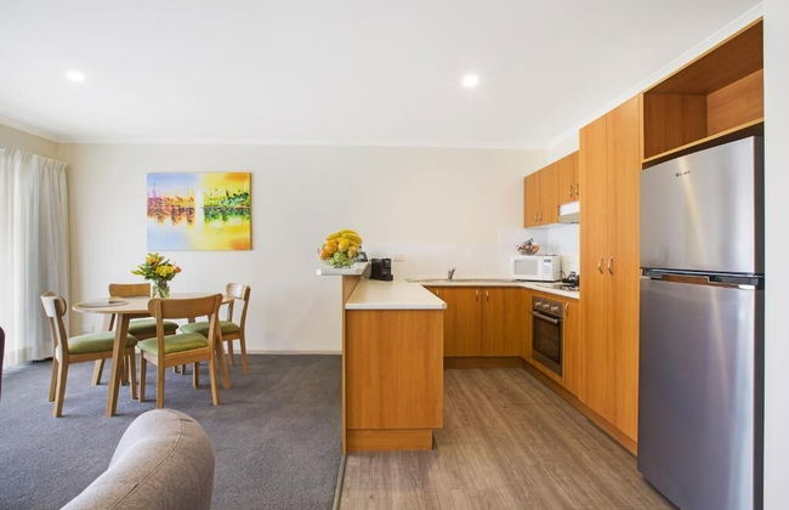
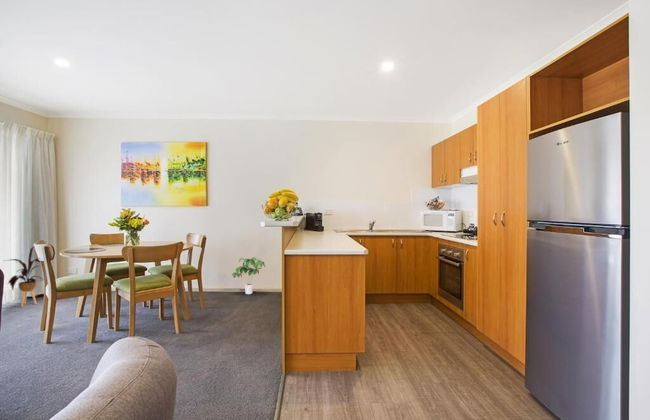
+ potted plant (248, 275)
+ house plant (23, 276)
